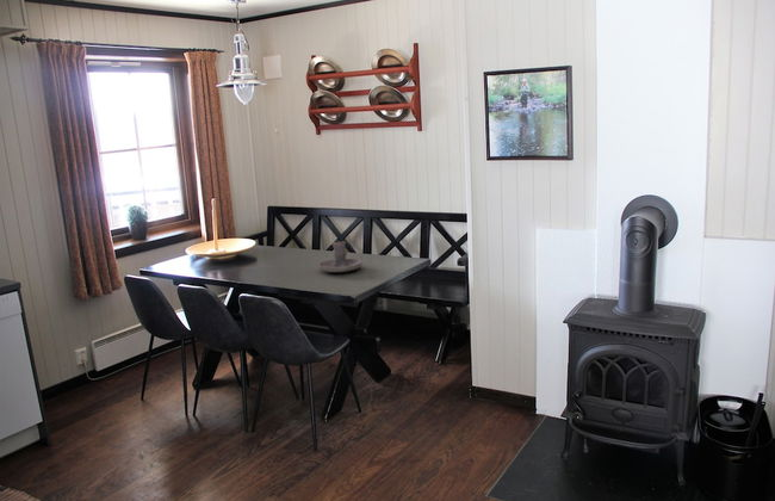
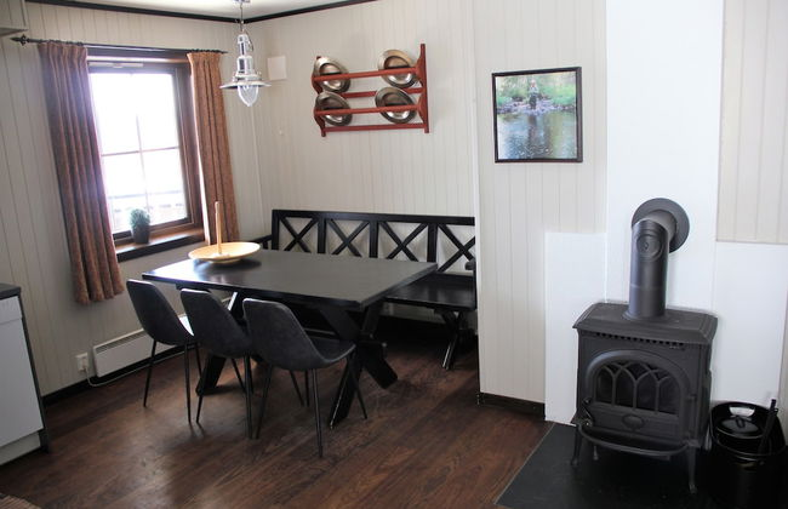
- candle holder (340, 255)
